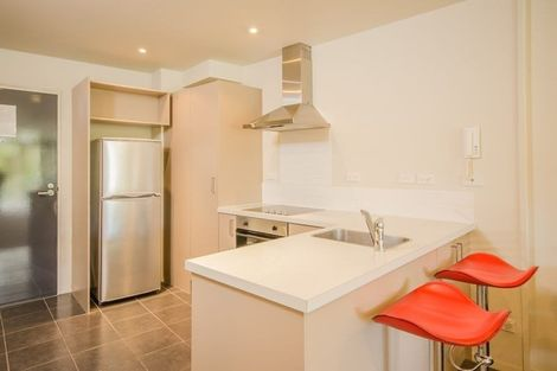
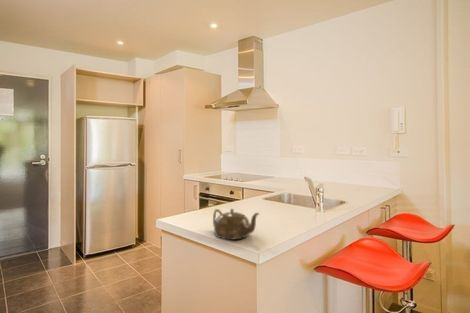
+ teapot (234, 222)
